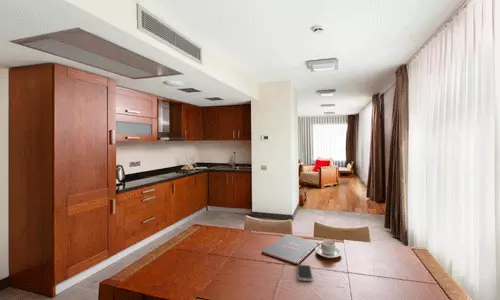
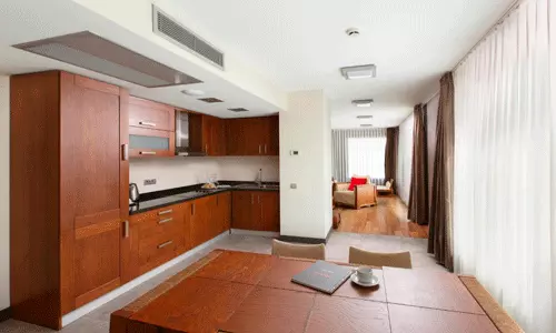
- smartphone (304, 272)
